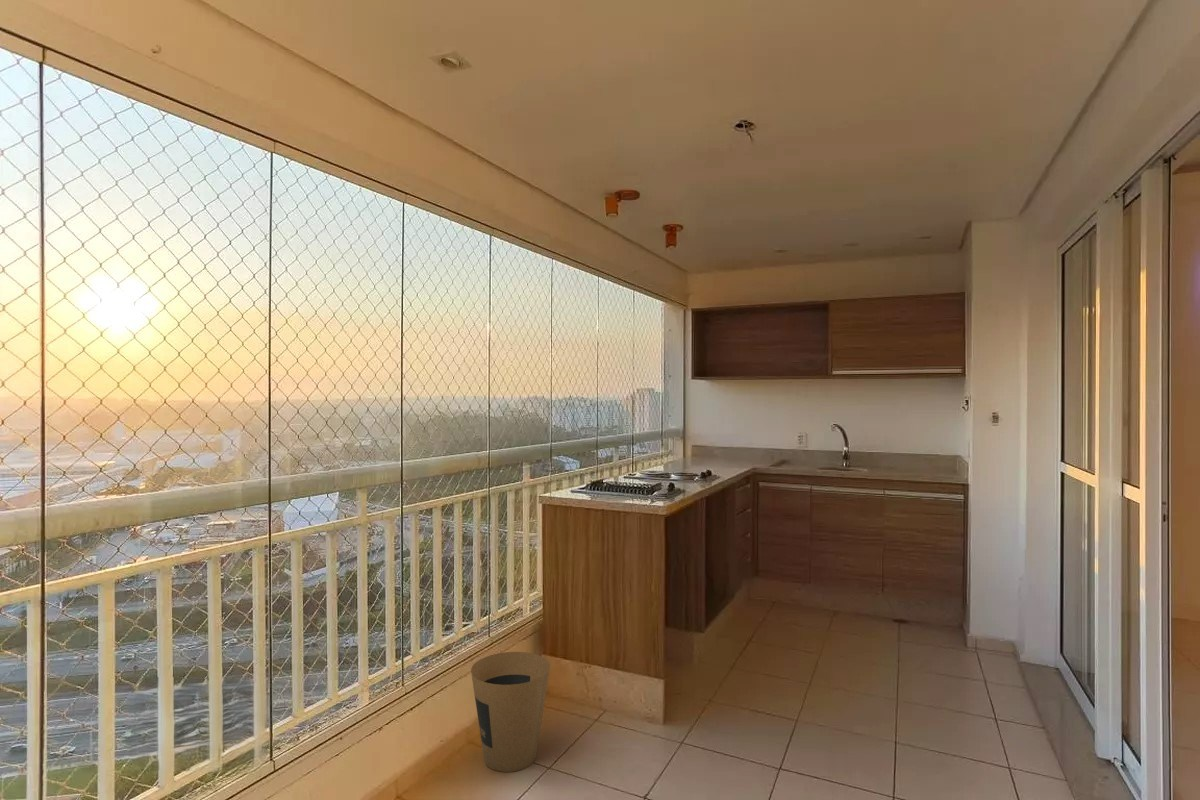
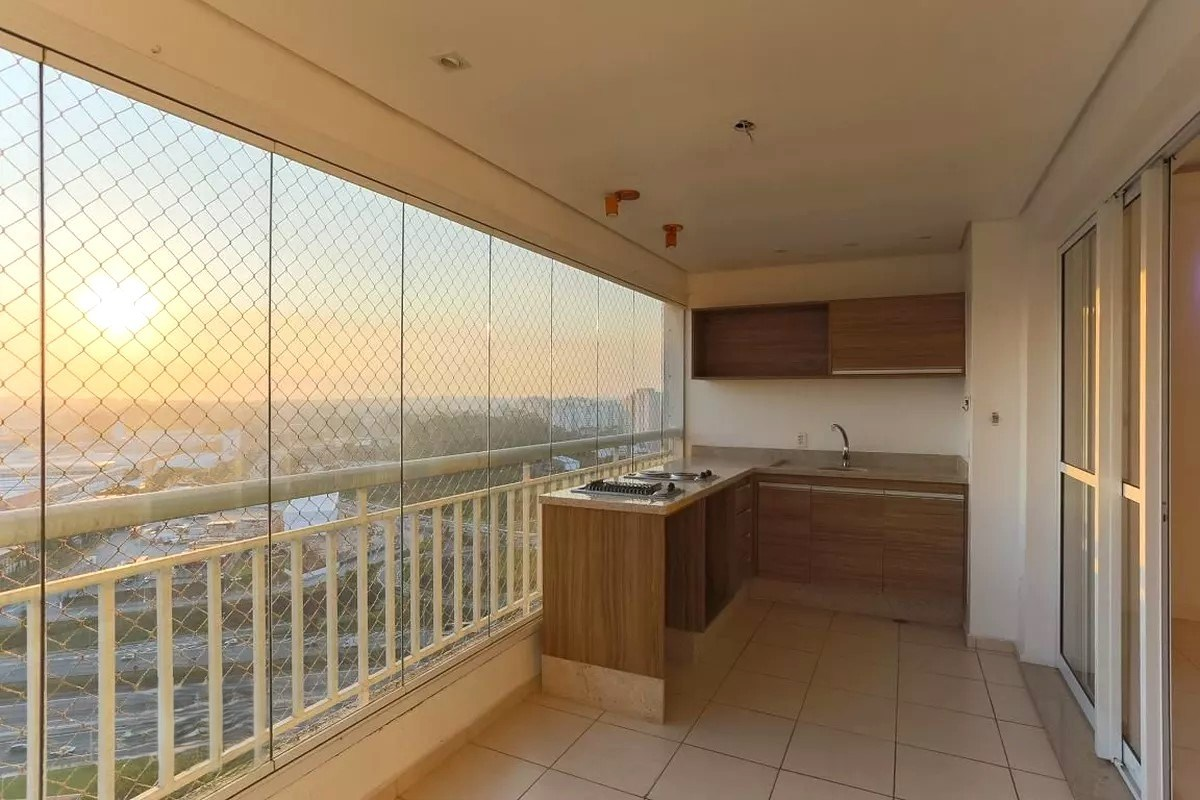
- trash can (510, 712)
